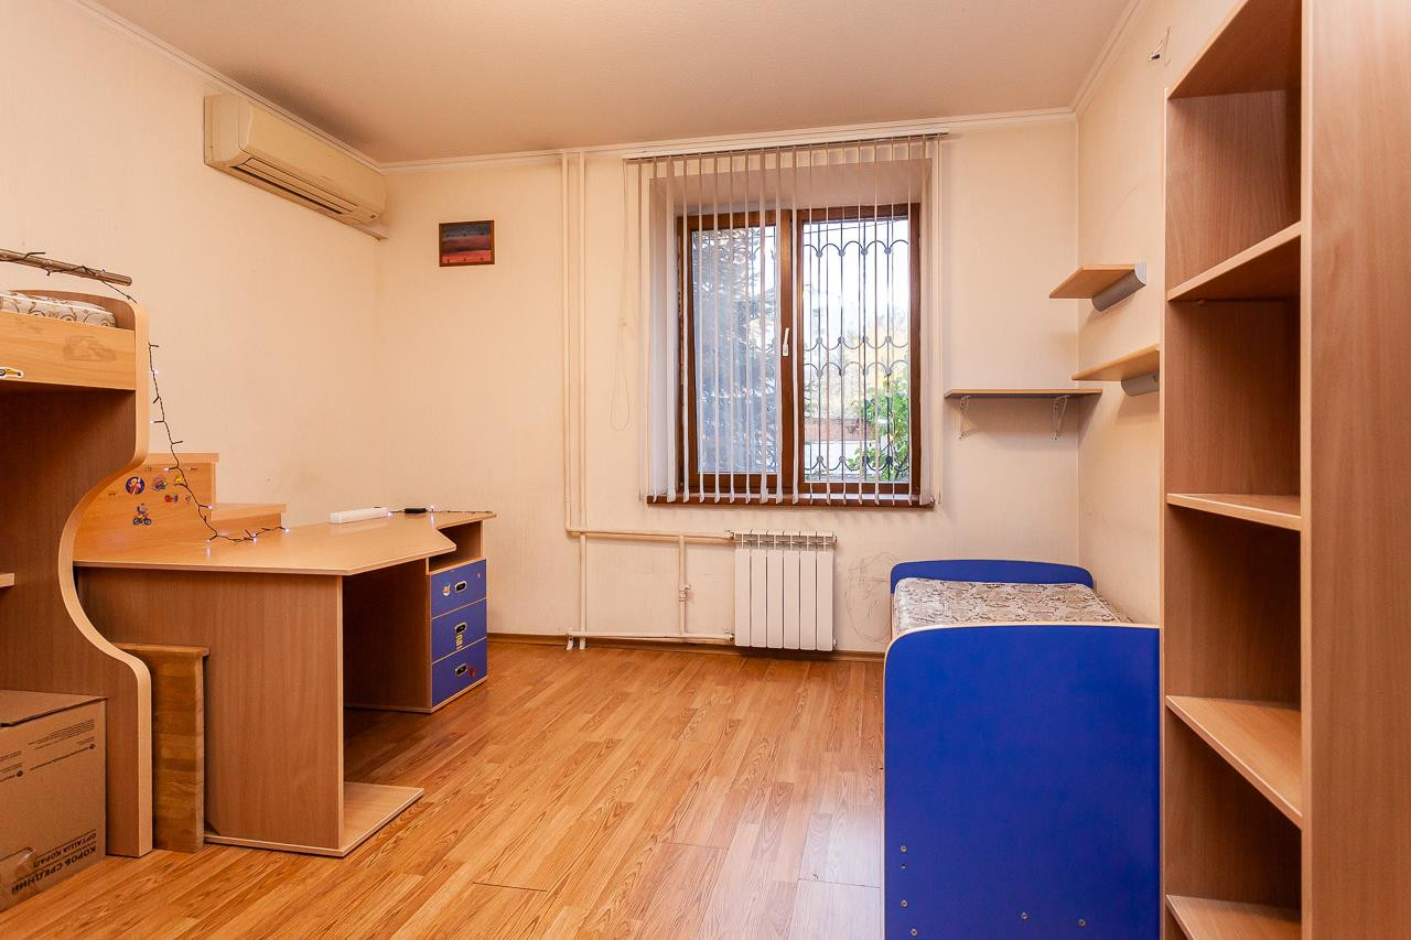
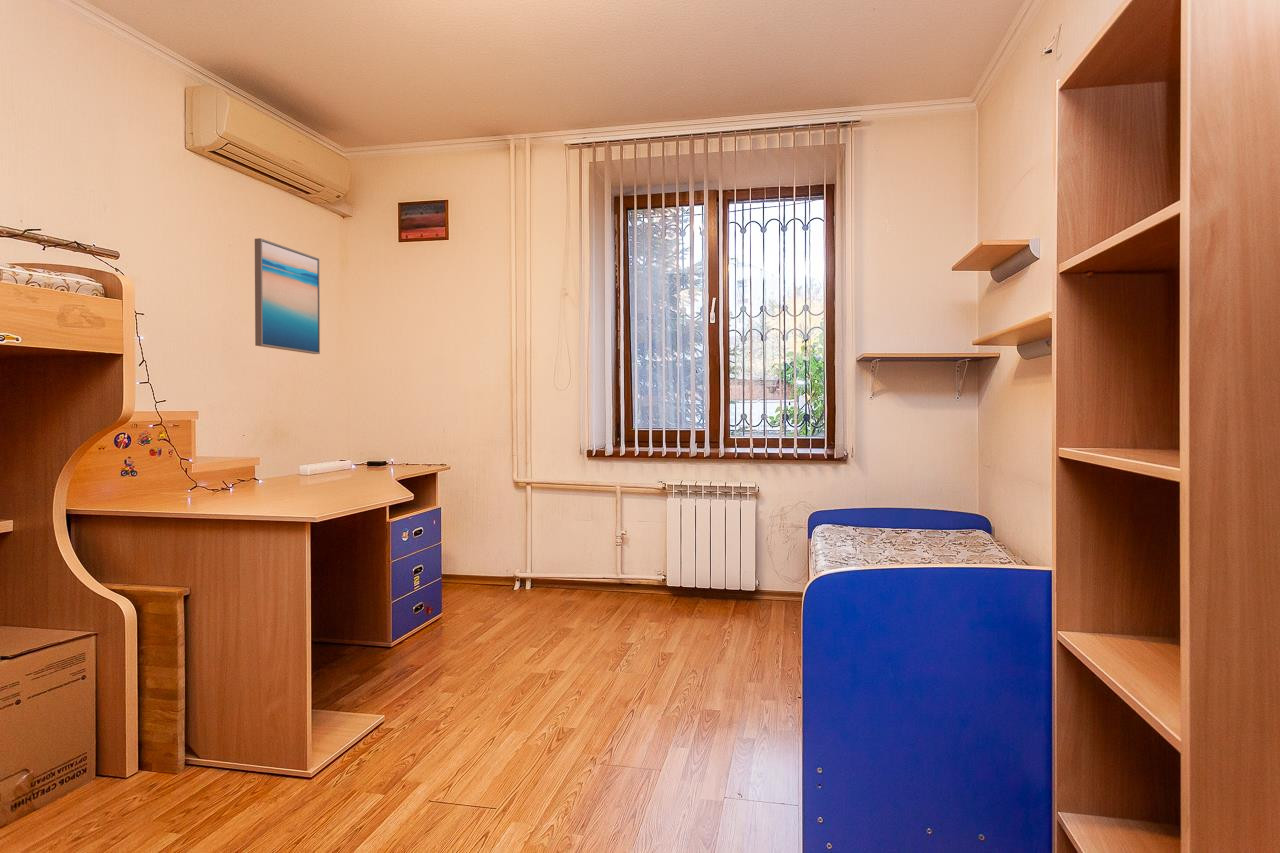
+ wall art (289, 299)
